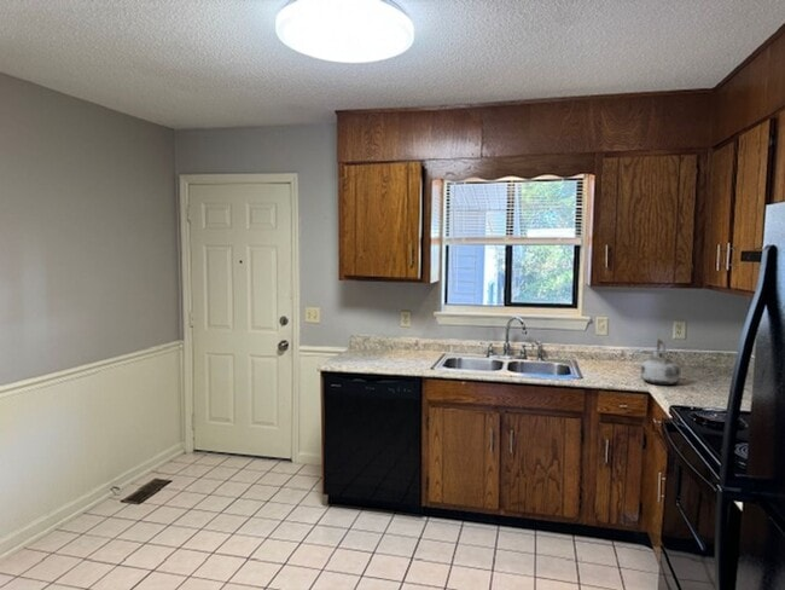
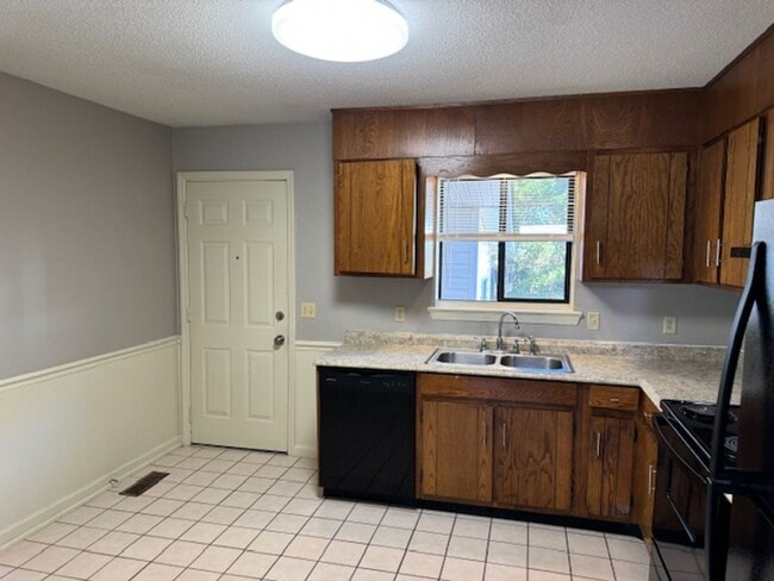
- kettle (659, 360)
